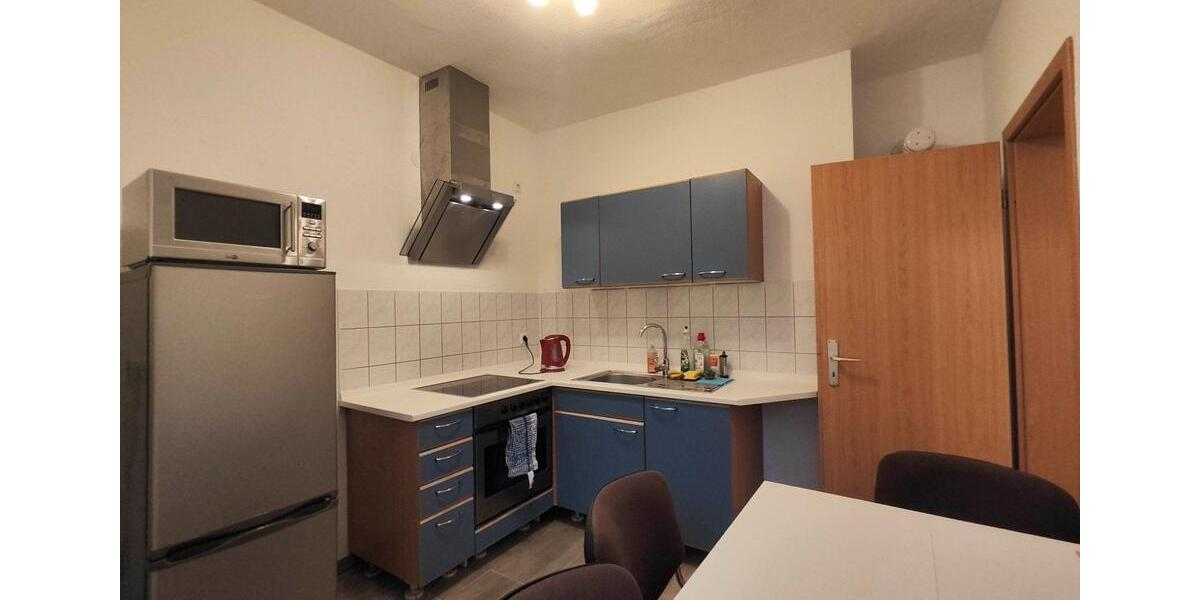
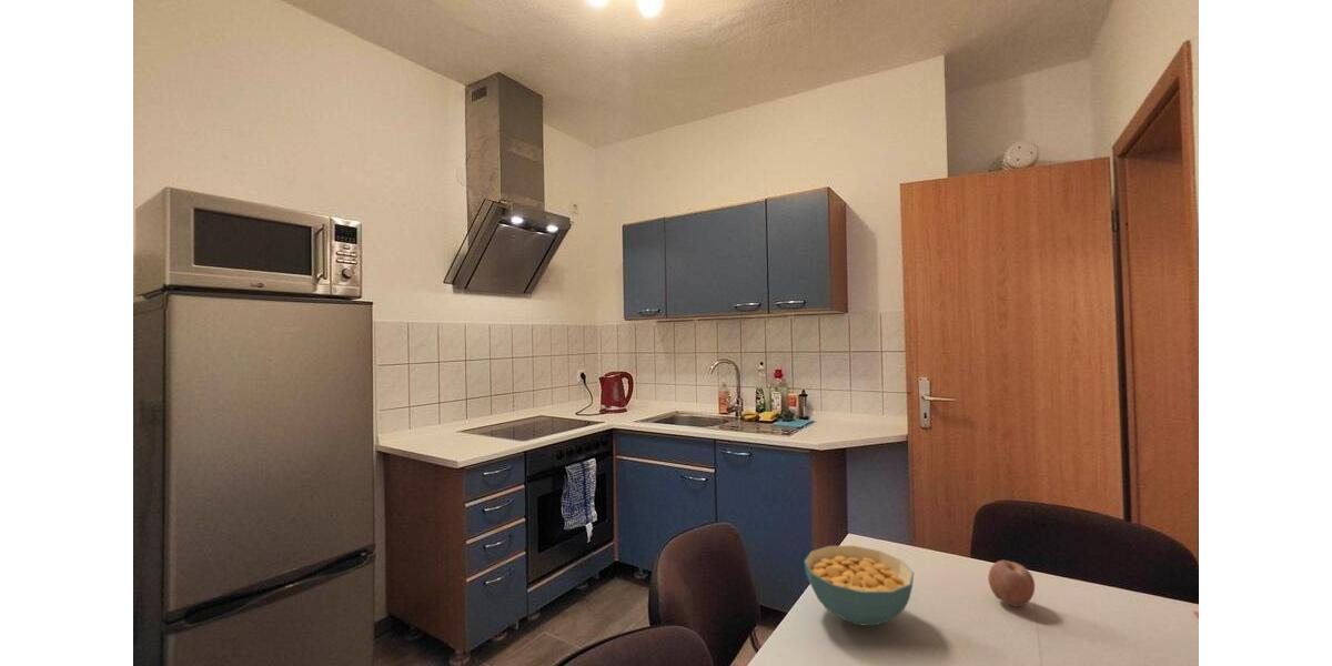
+ fruit (1010, 583)
+ cereal bowl (857, 592)
